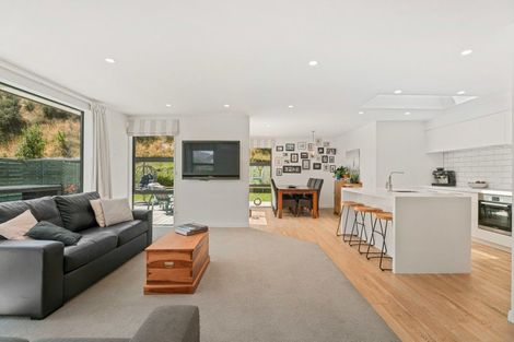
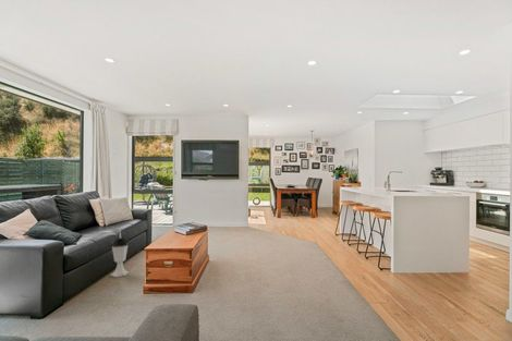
+ lantern (120, 252)
